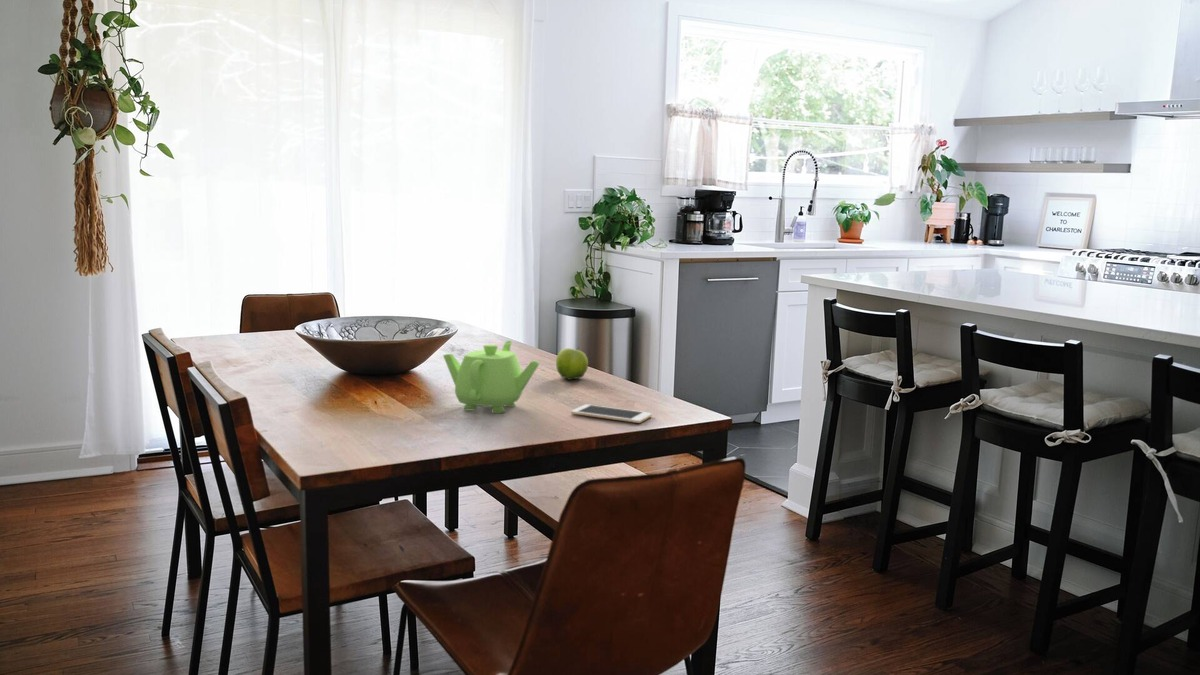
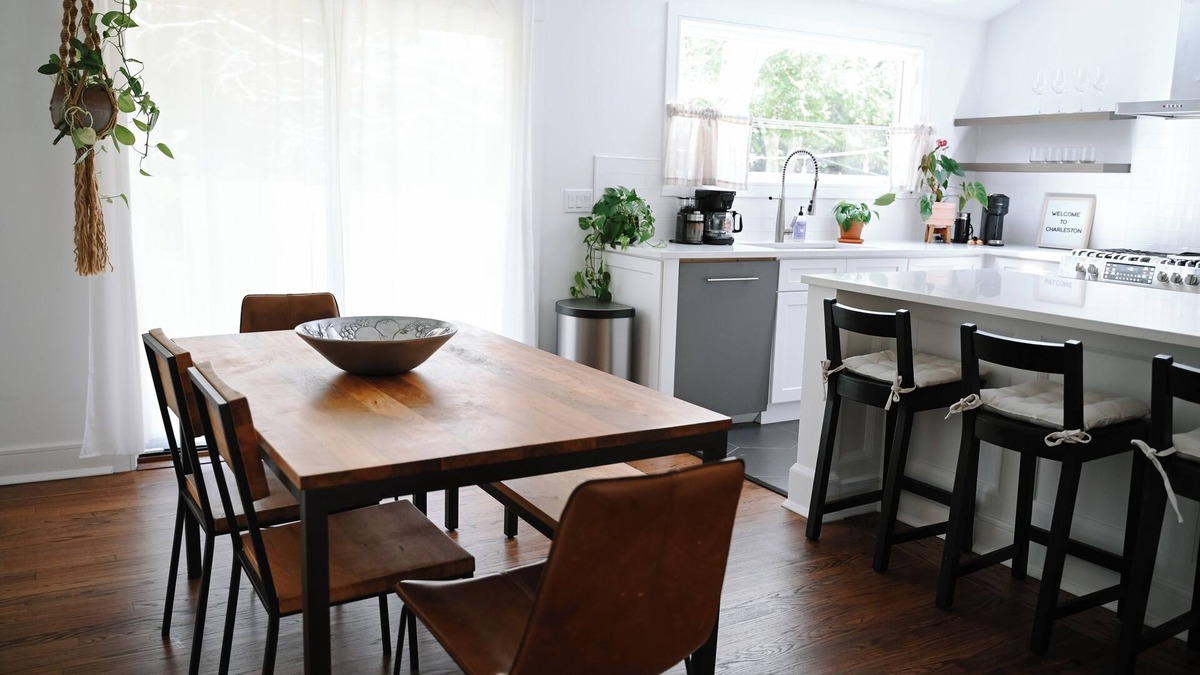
- teapot (493, 375)
- fruit (571, 362)
- cell phone (611, 413)
